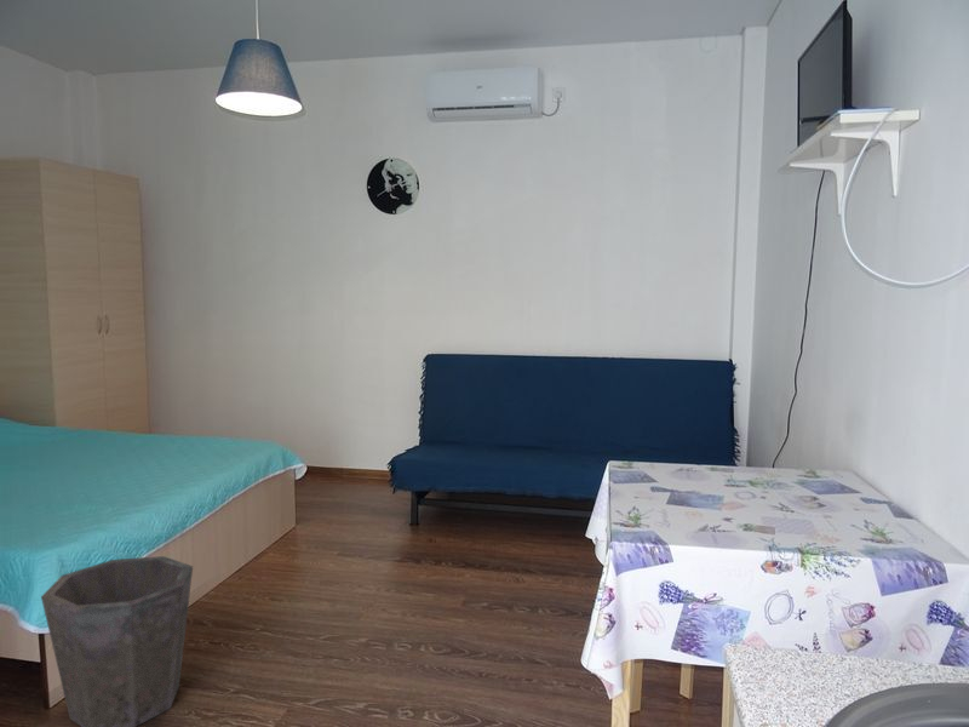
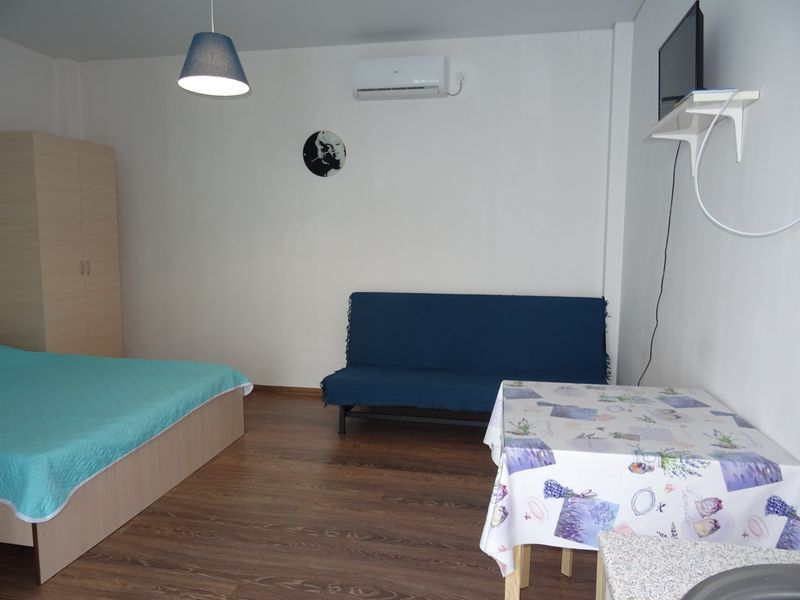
- waste bin (124, 642)
